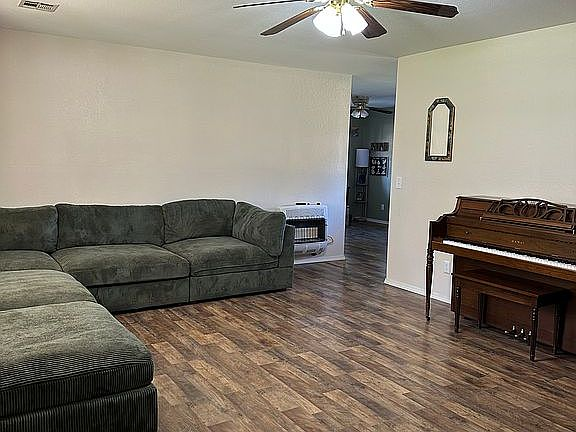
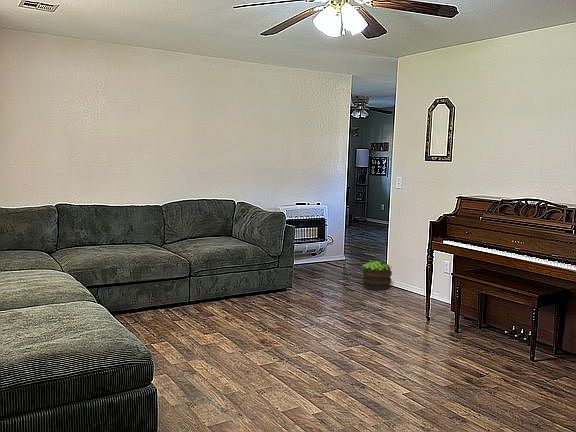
+ potted plant (377, 274)
